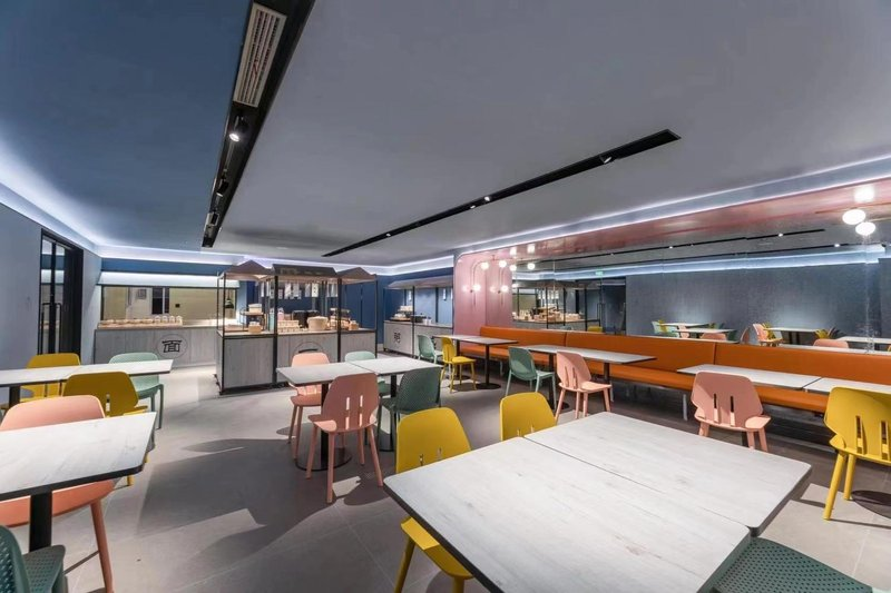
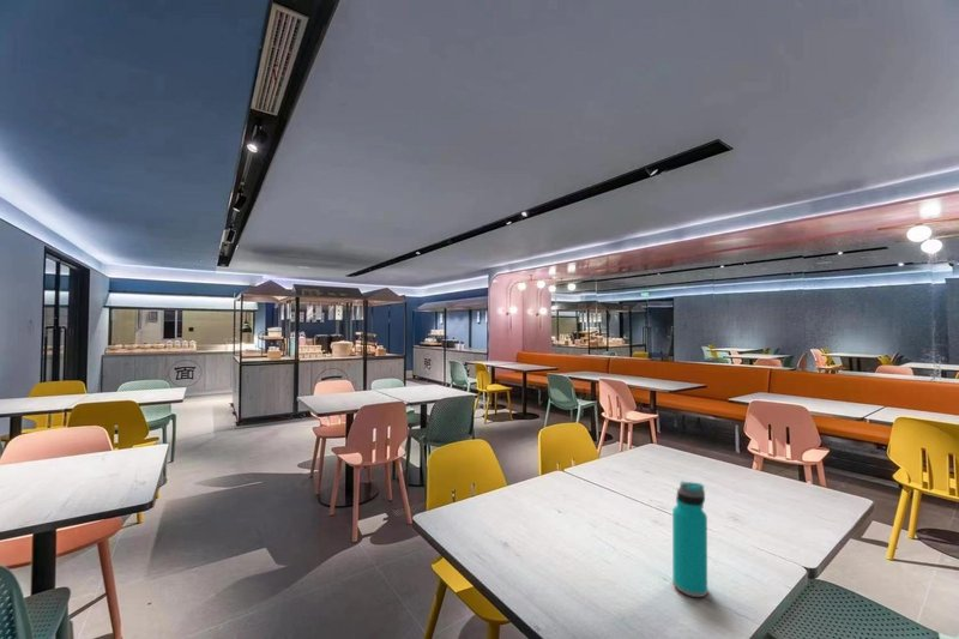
+ water bottle (689, 535)
